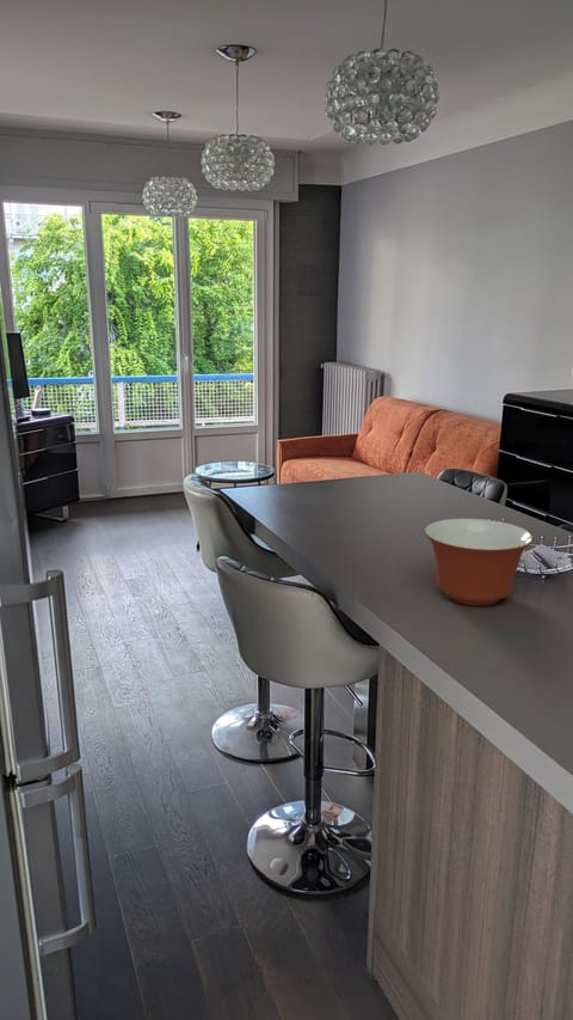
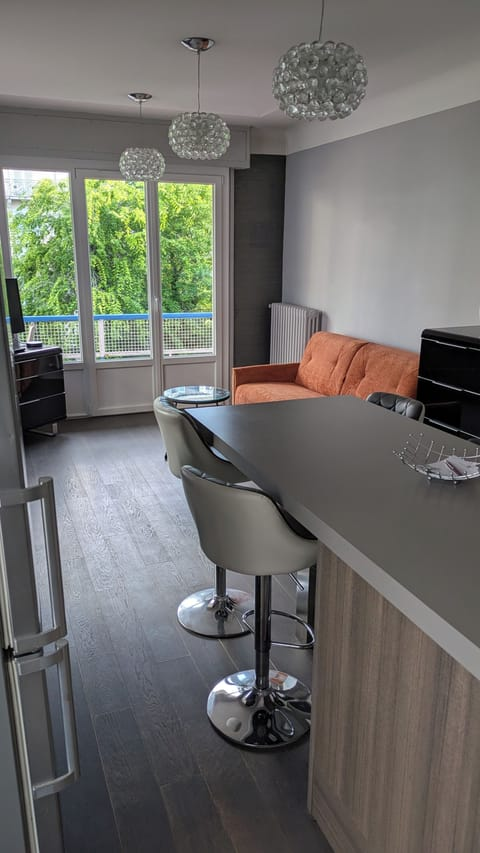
- mixing bowl (475, 564)
